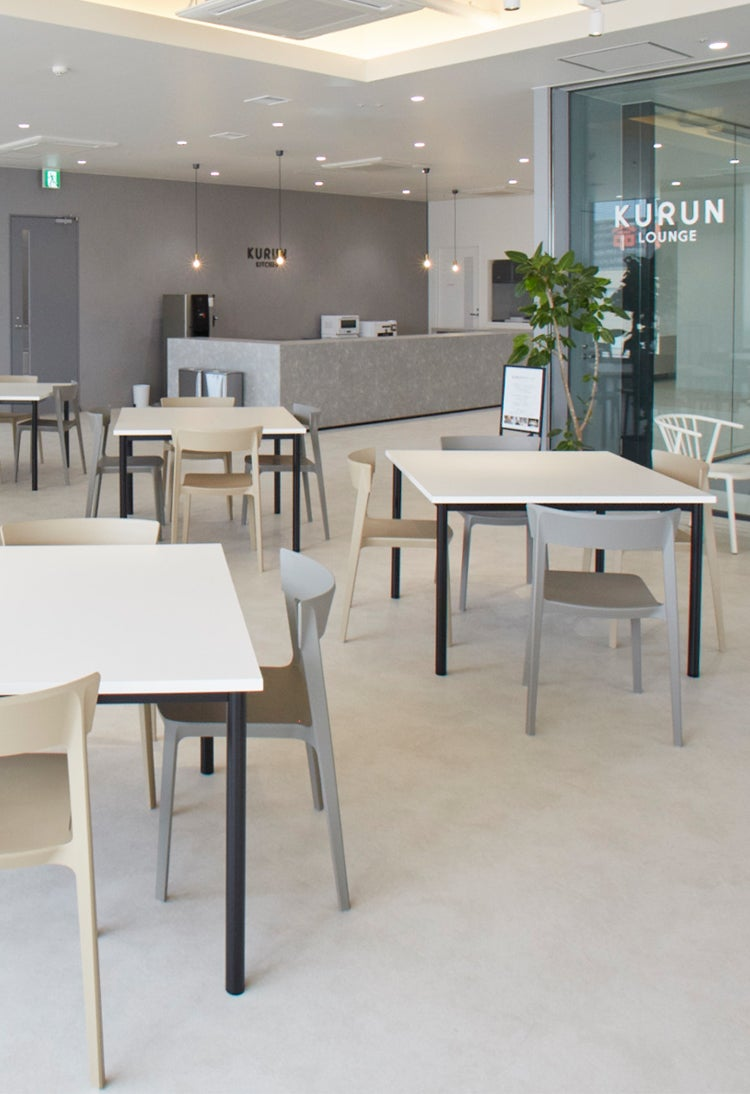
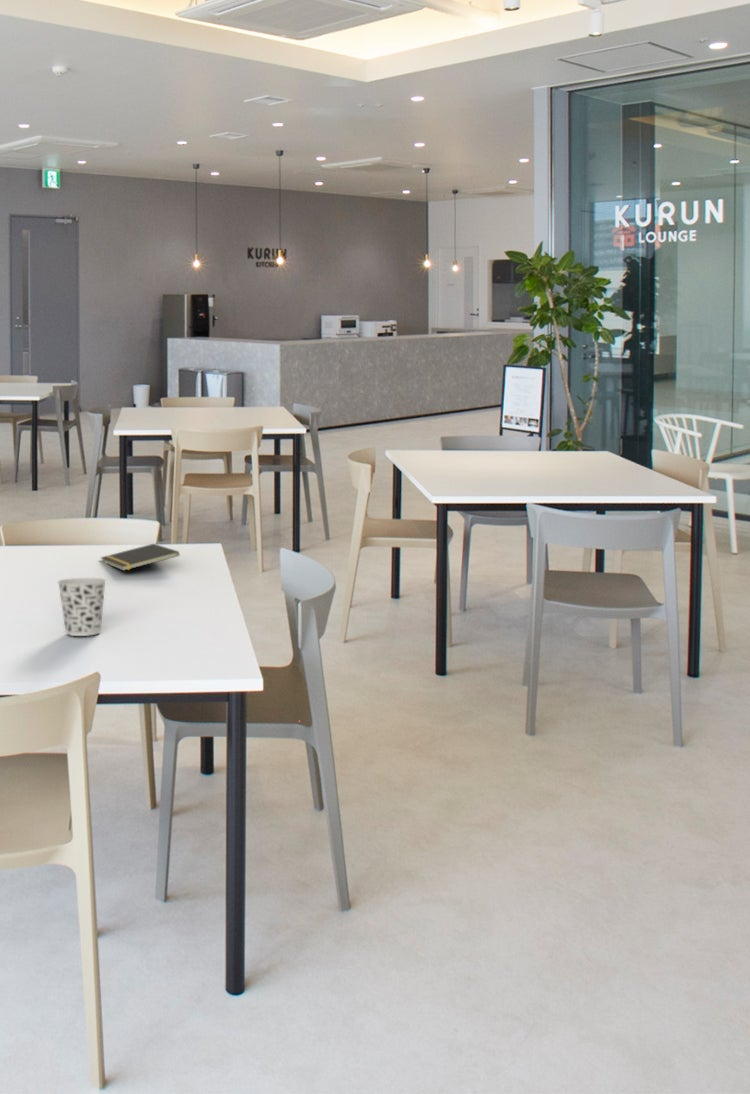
+ cup (82, 606)
+ notepad (139, 556)
